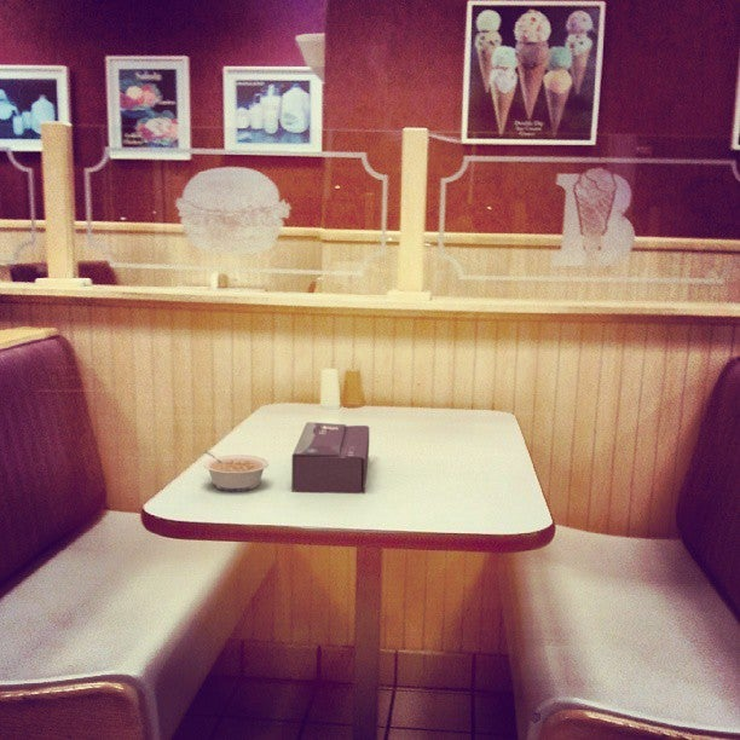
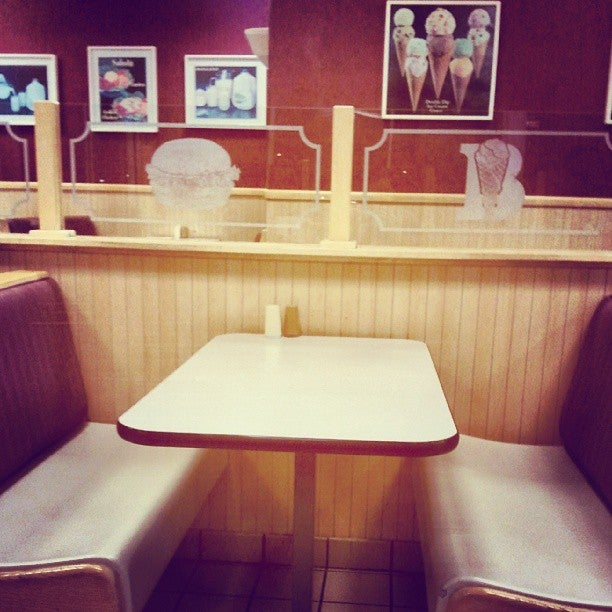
- tissue box (333, 455)
- legume (233, 472)
